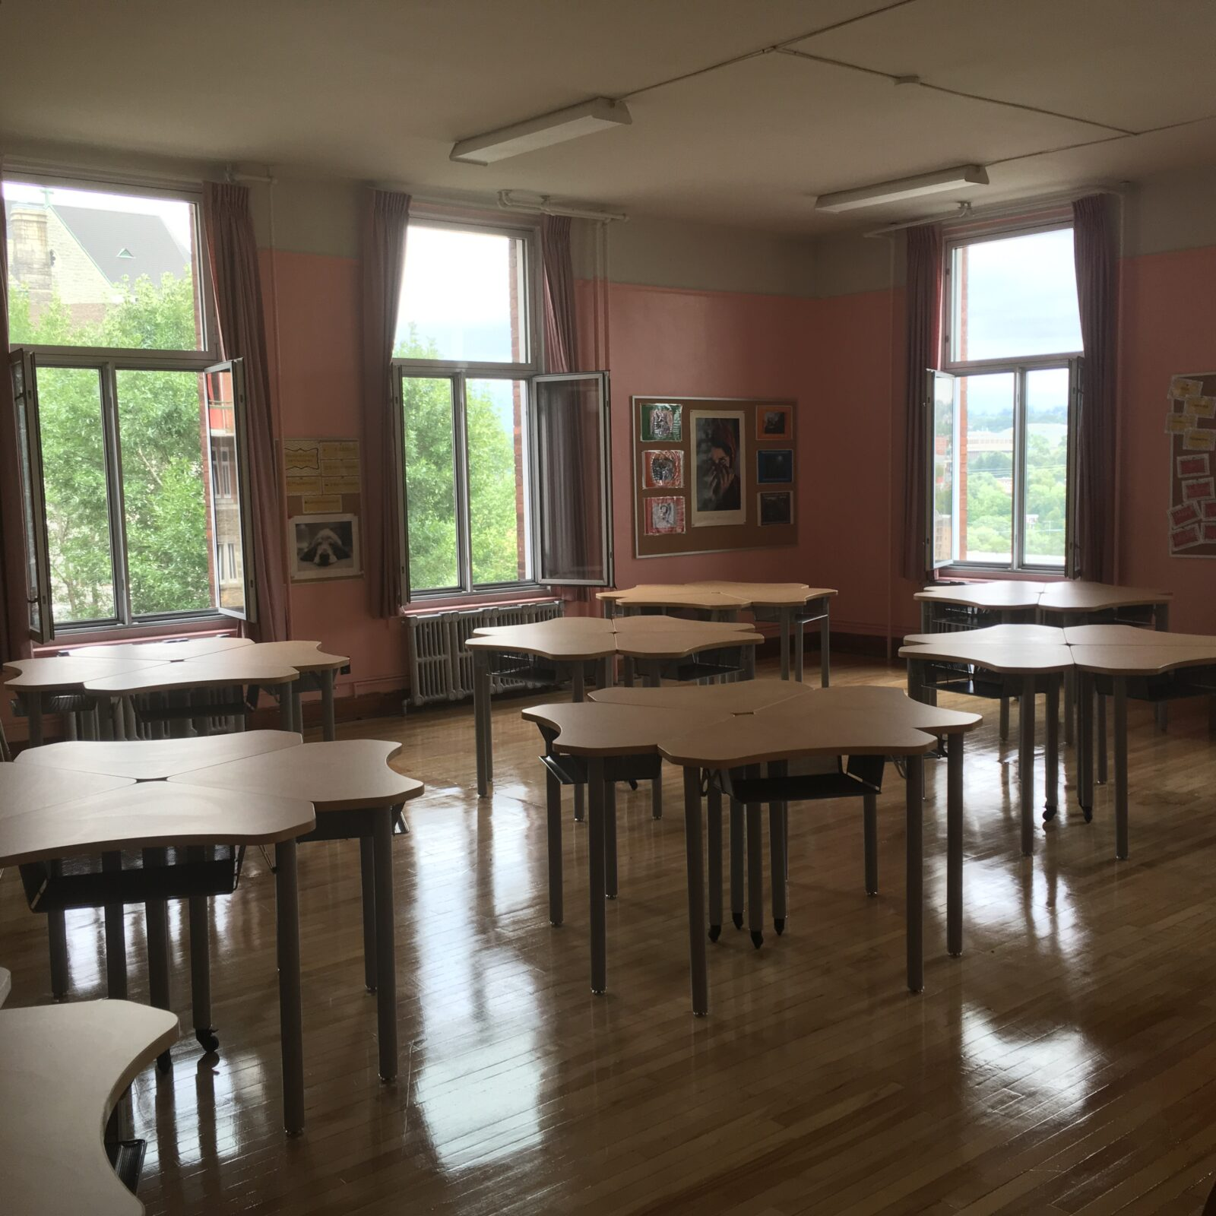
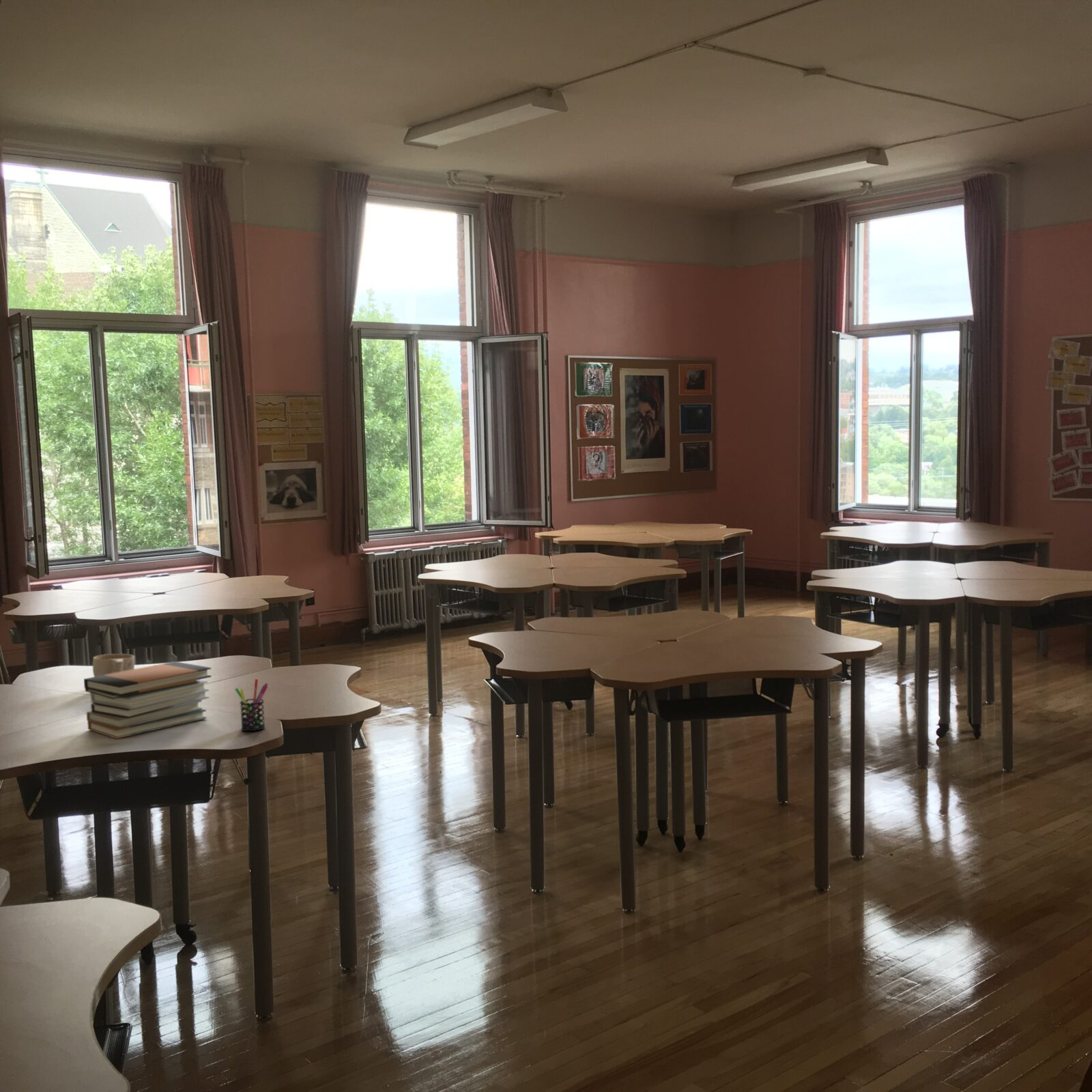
+ pen holder (250, 704)
+ book stack (149, 698)
+ cup (113, 672)
